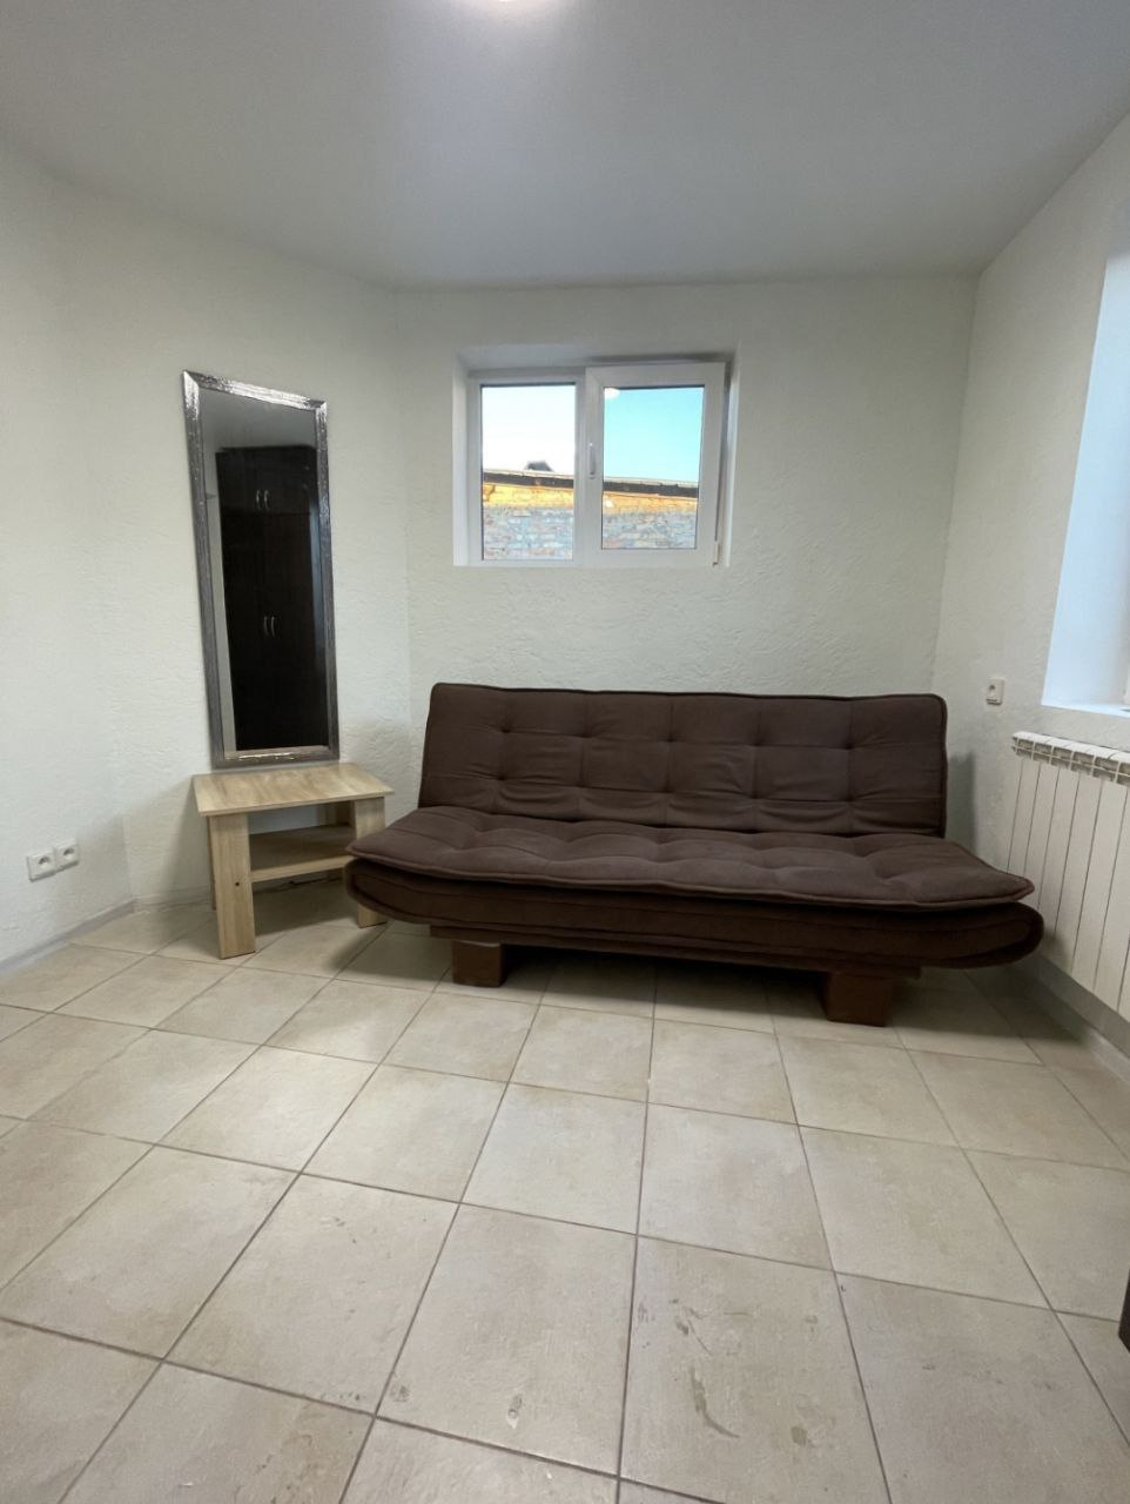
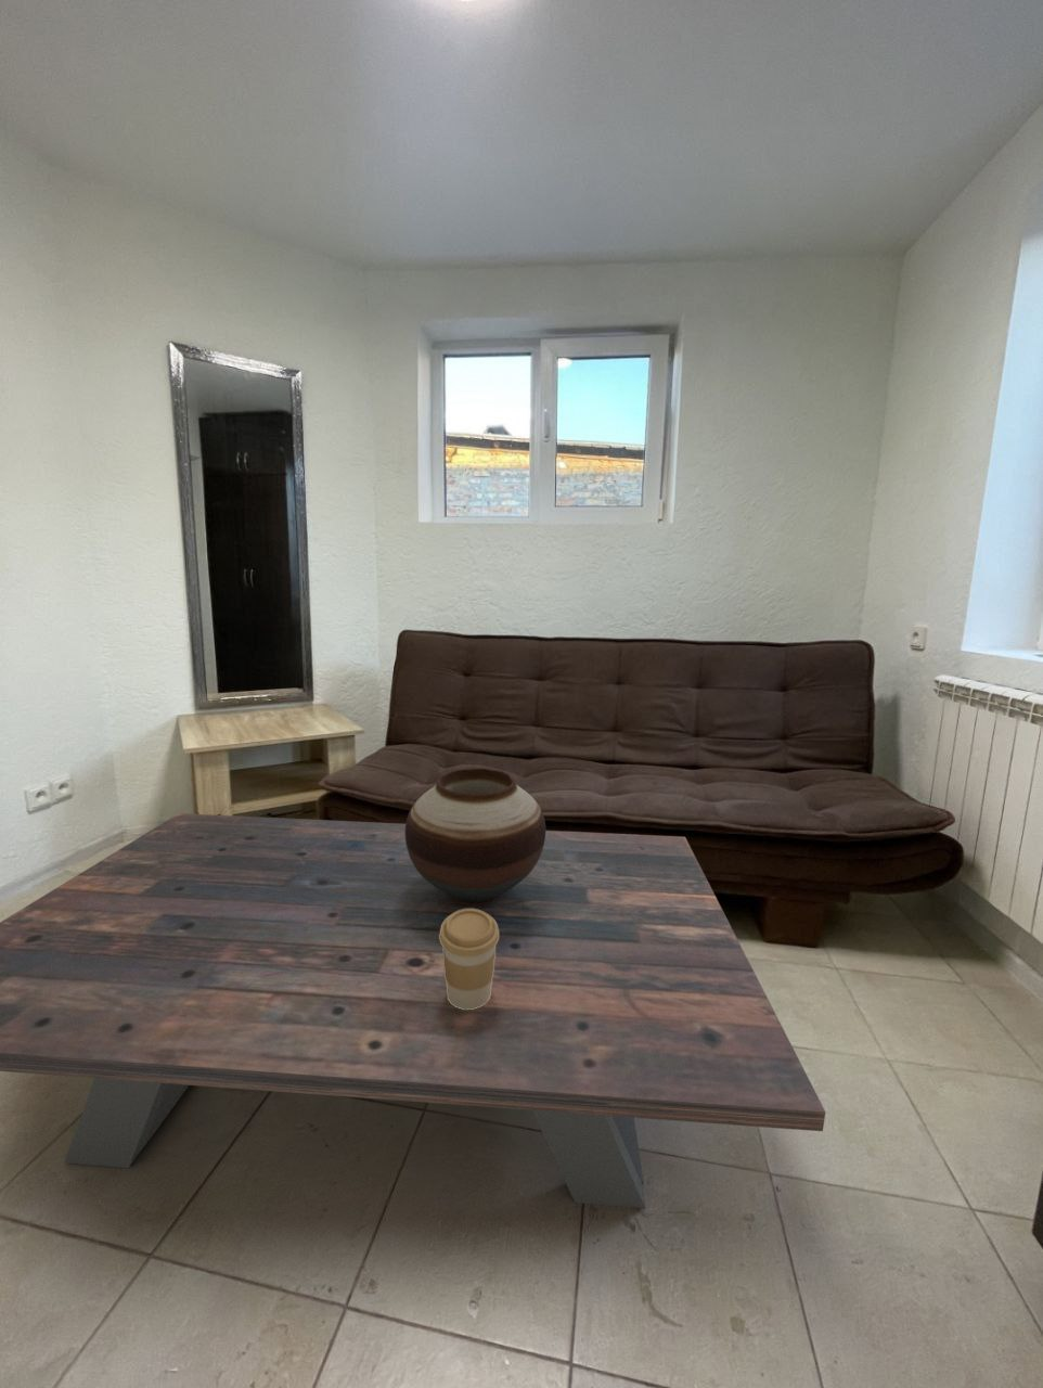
+ coffee cup (469, 956)
+ vase (475, 835)
+ coffee table (383, 993)
